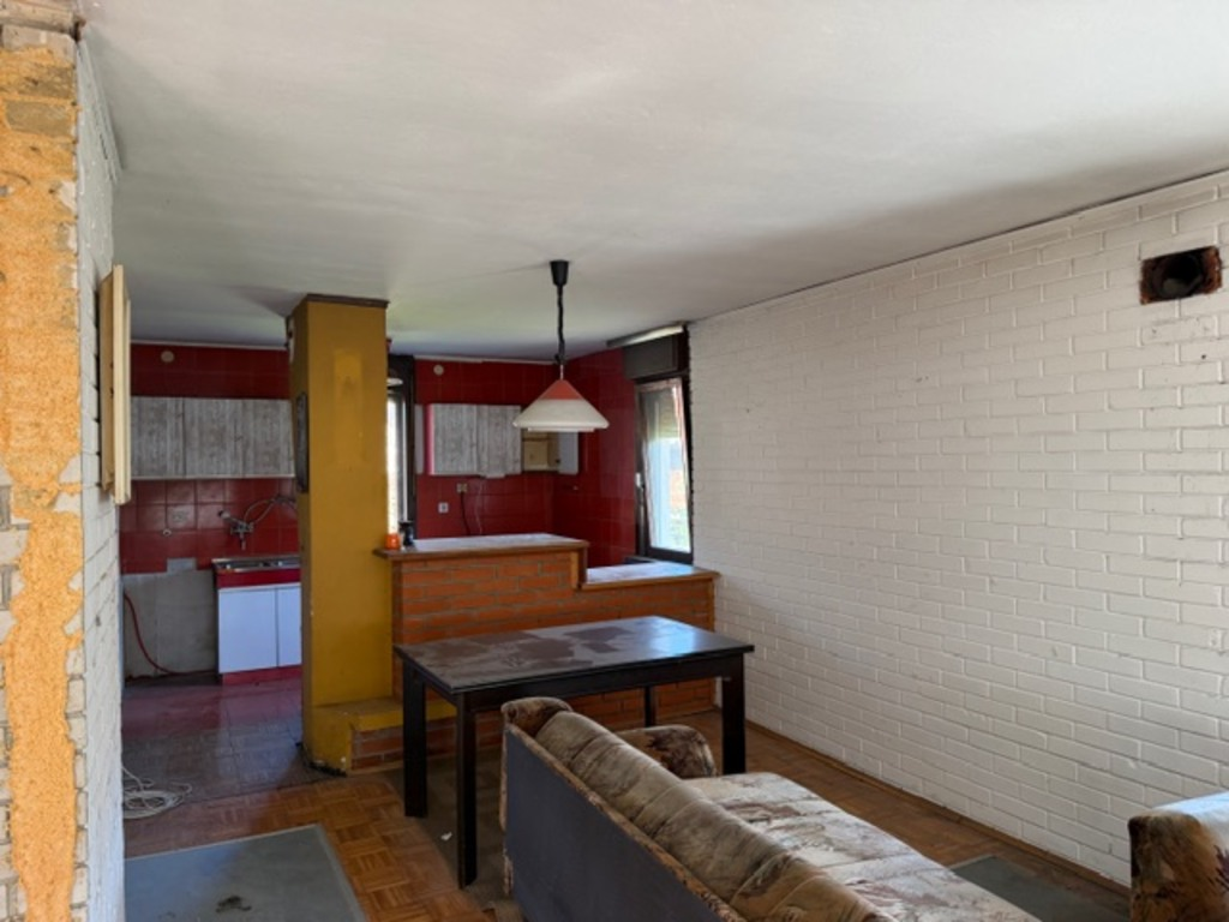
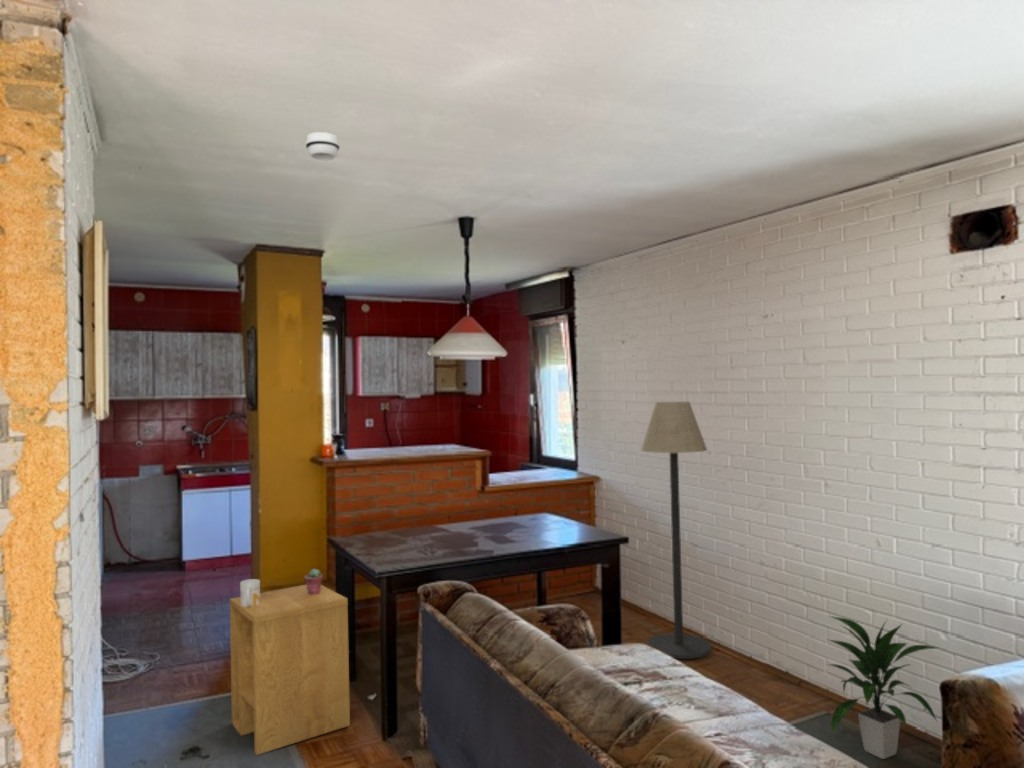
+ indoor plant (872, 682)
+ potted succulent (313, 580)
+ mug (251, 593)
+ floor lamp (675, 524)
+ smoke detector (322, 146)
+ side table (289, 661)
